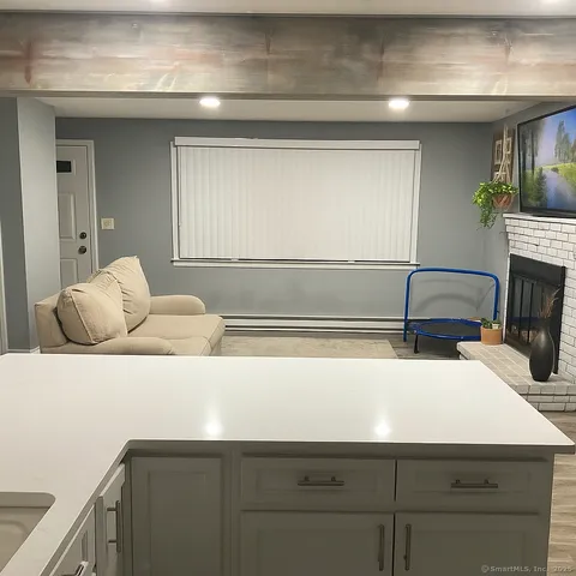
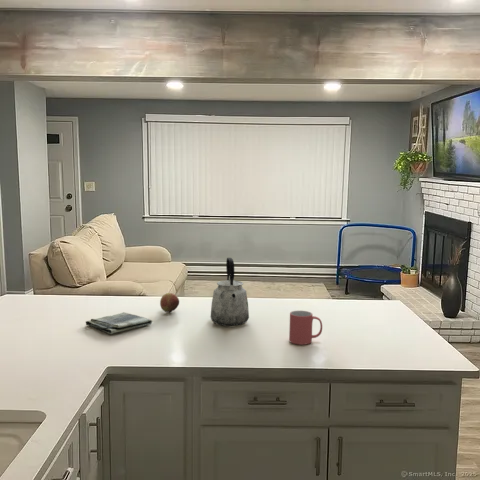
+ mug (305, 327)
+ apple (169, 302)
+ kettle (230, 292)
+ dish towel (118, 321)
